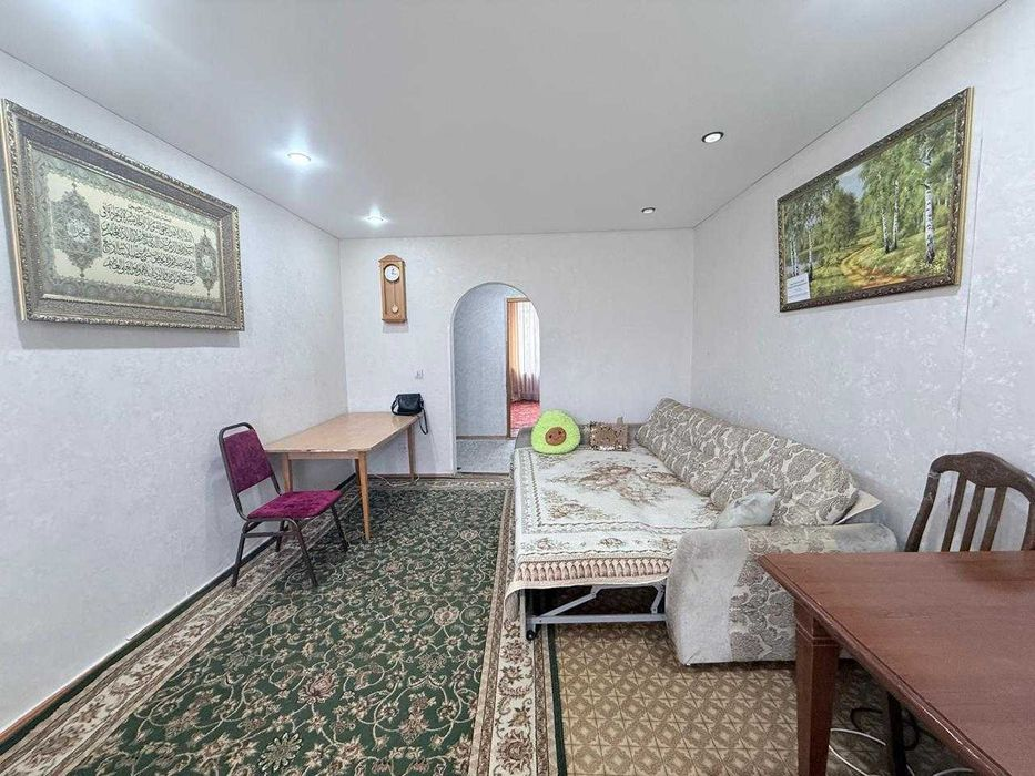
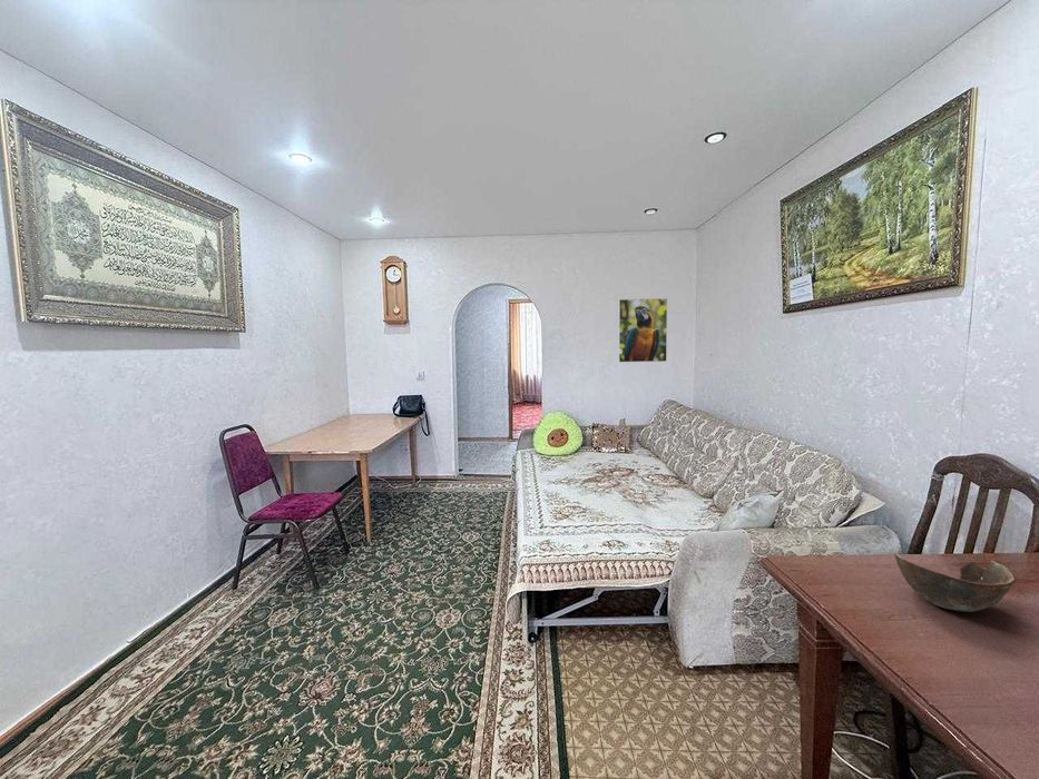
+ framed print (643, 331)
+ bowl (952, 584)
